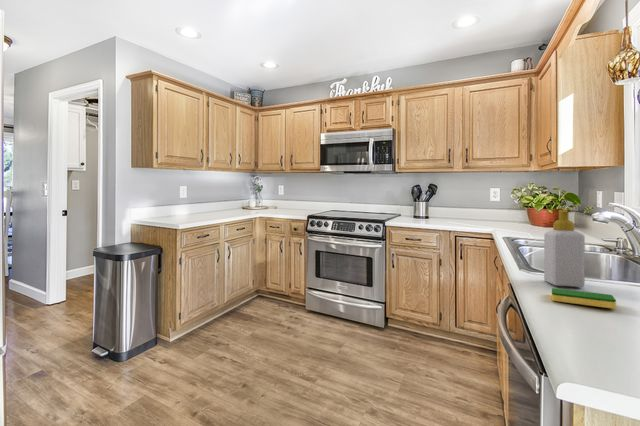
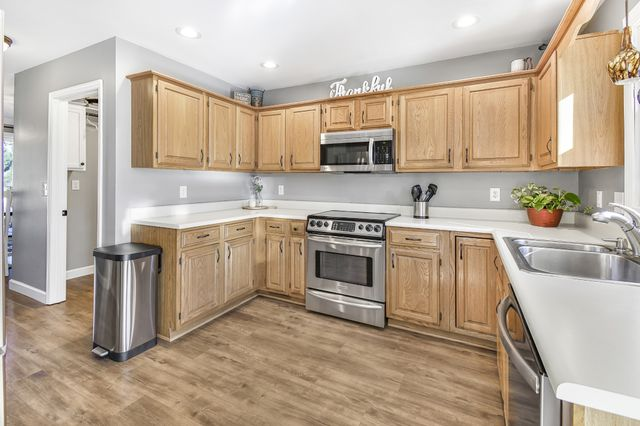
- soap bottle (563, 246)
- dish sponge (581, 297)
